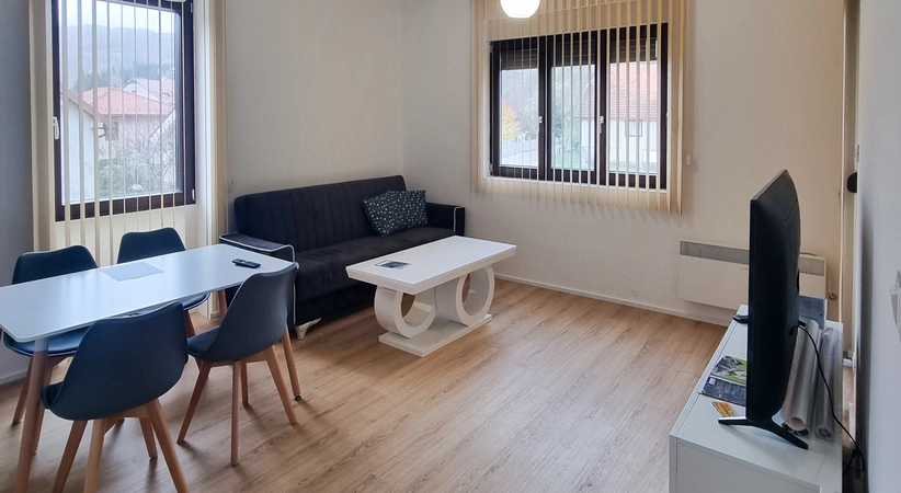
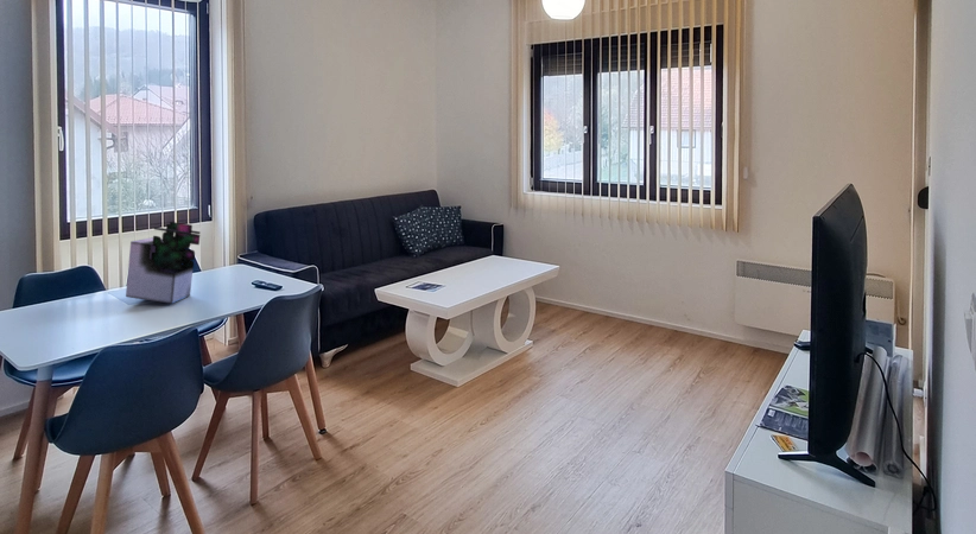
+ potted plant (166, 261)
